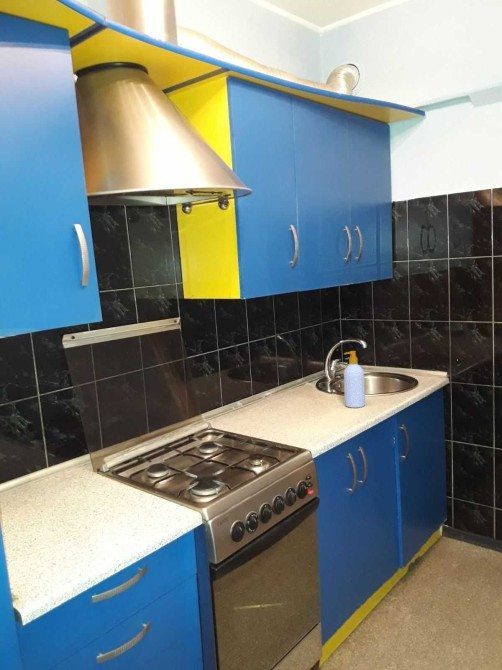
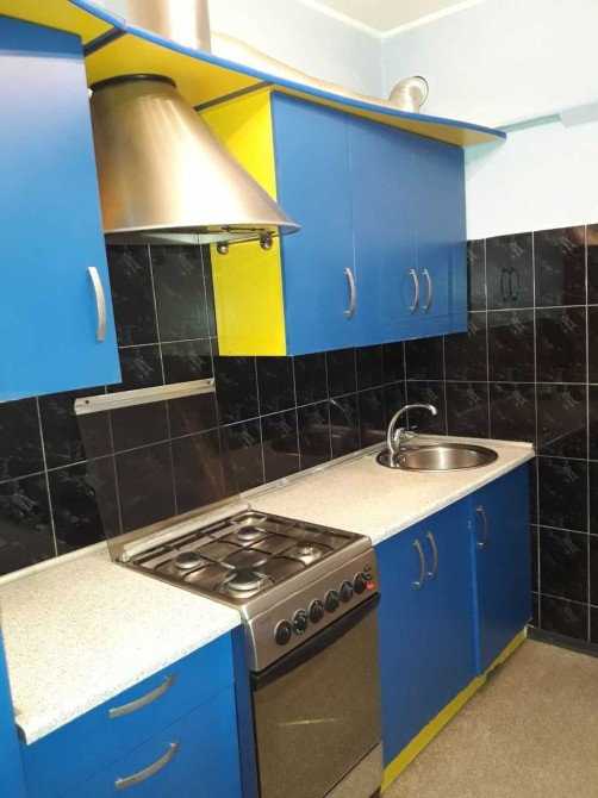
- soap bottle (353, 378)
